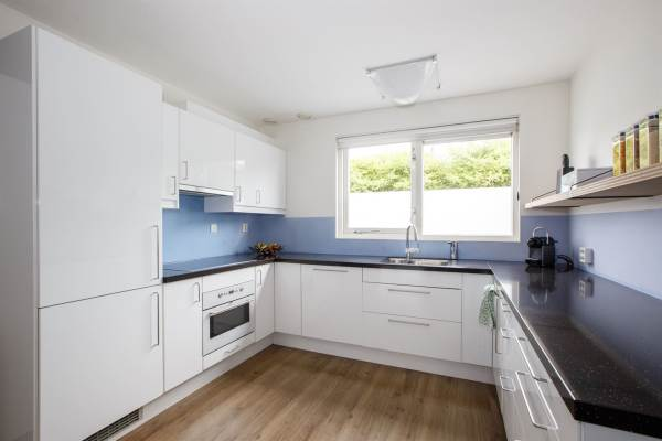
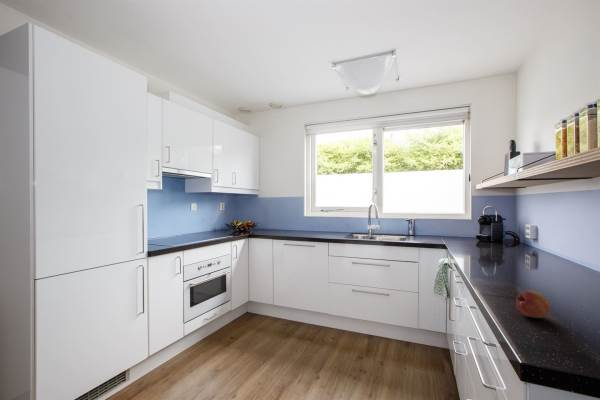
+ fruit (532, 303)
